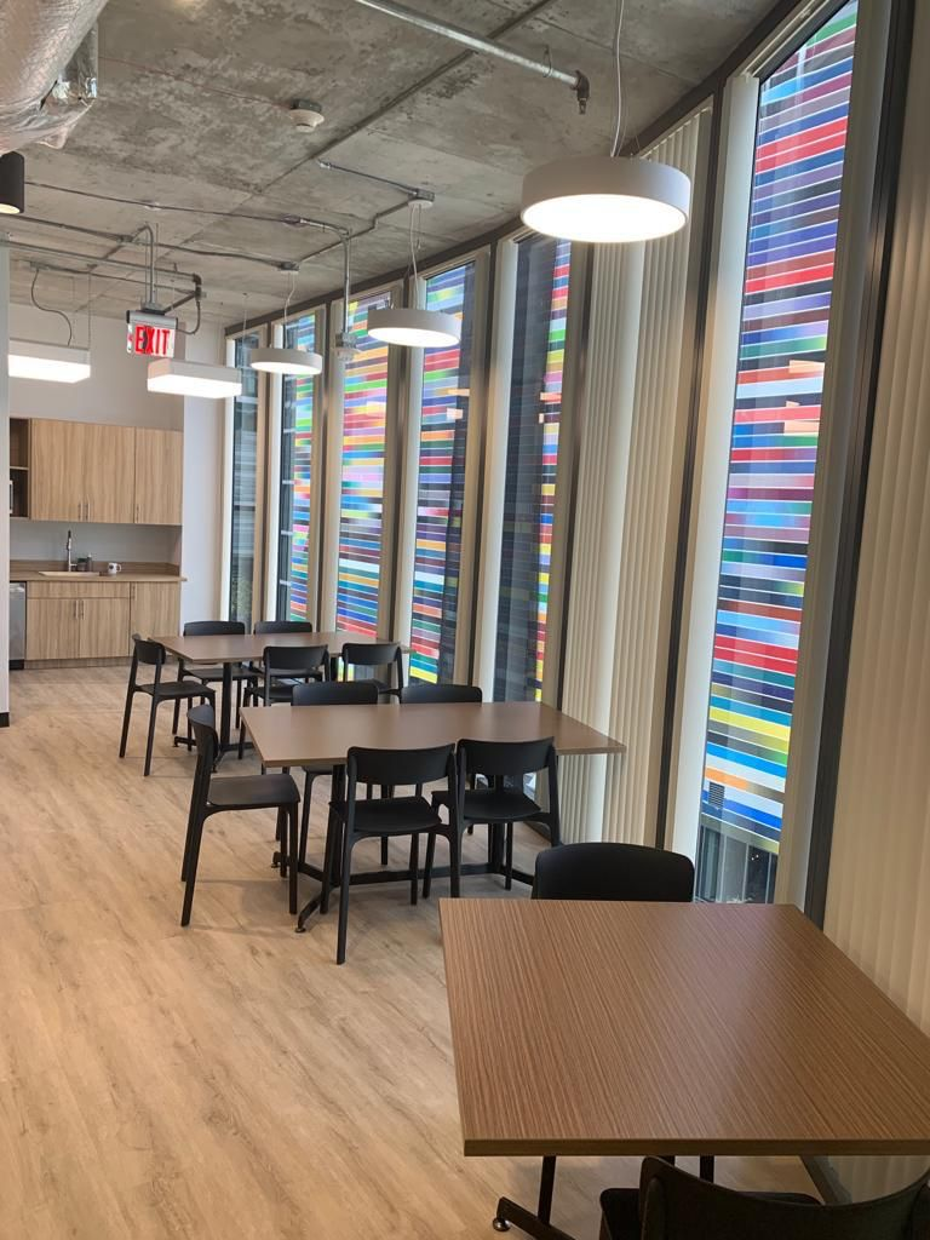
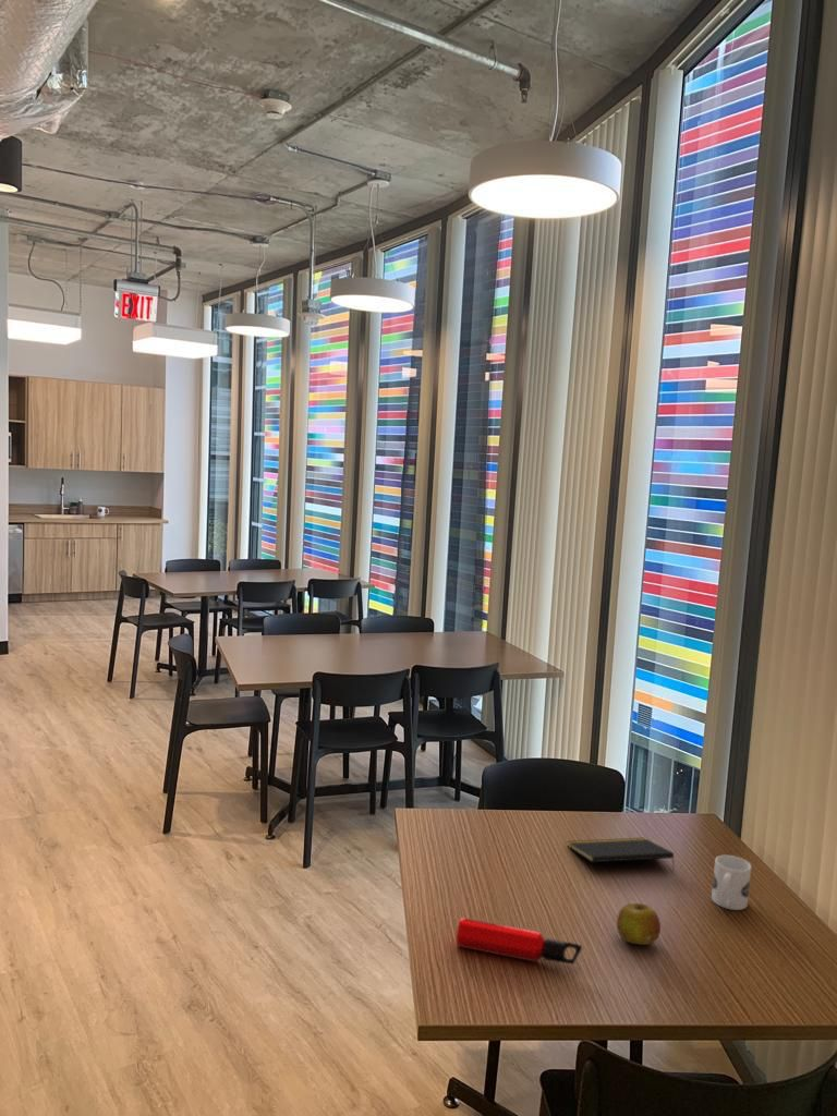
+ notepad (619, 849)
+ fruit (639, 923)
+ mug (729, 884)
+ water bottle (515, 943)
